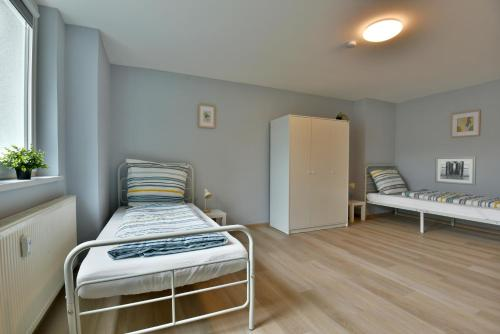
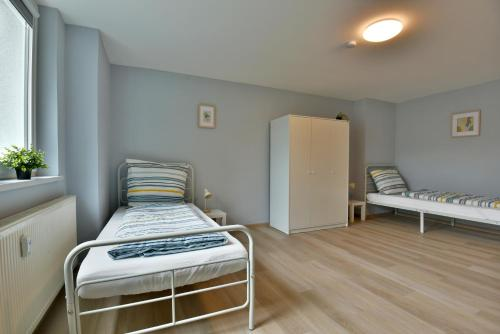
- wall art (454, 170)
